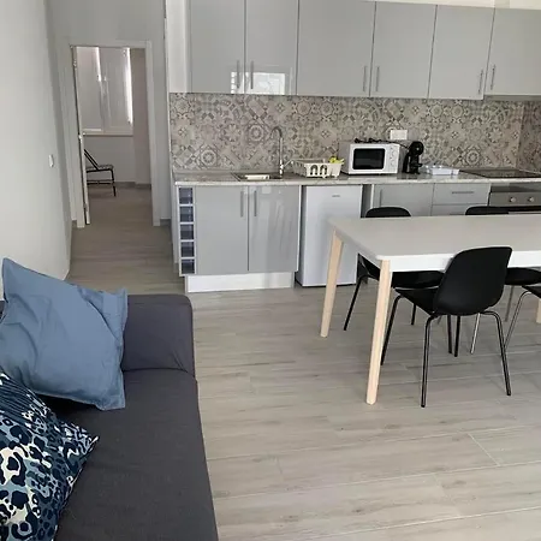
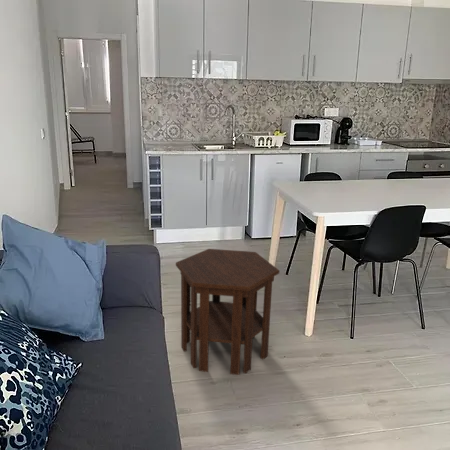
+ side table (225, 309)
